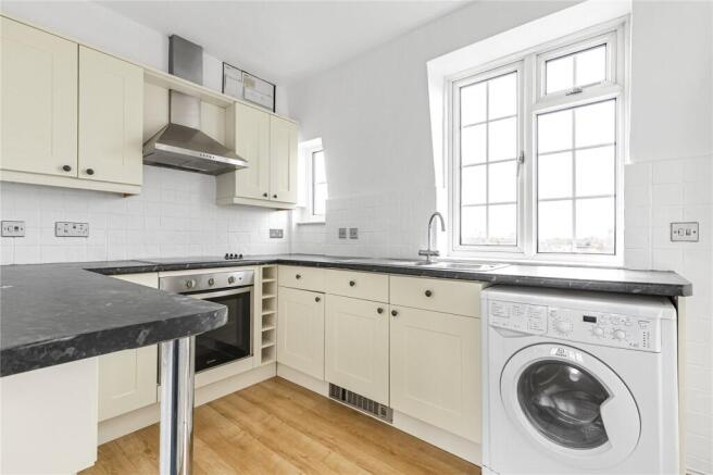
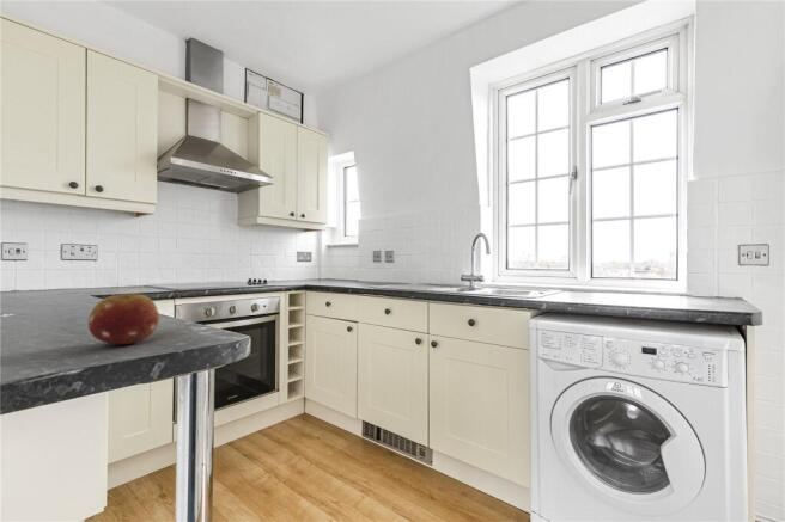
+ fruit (124, 318)
